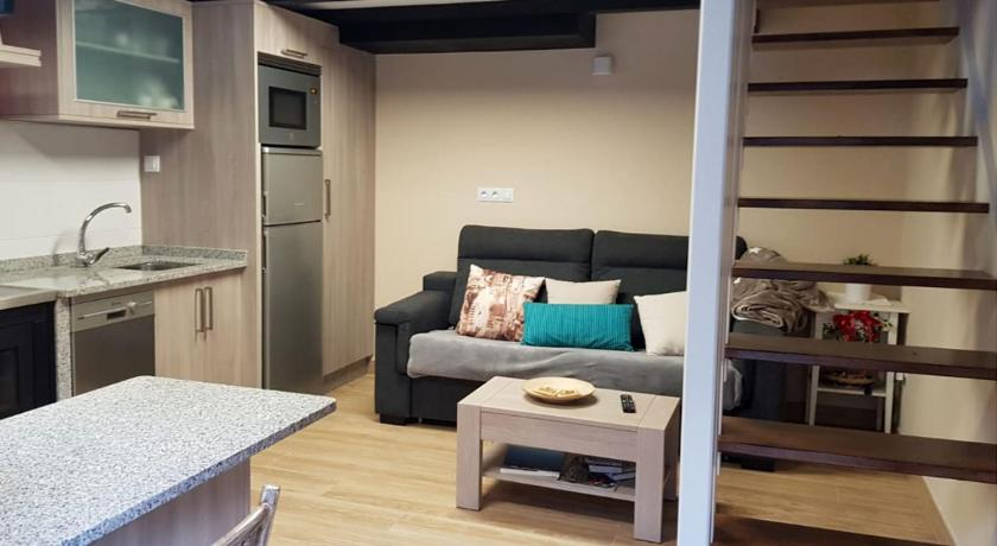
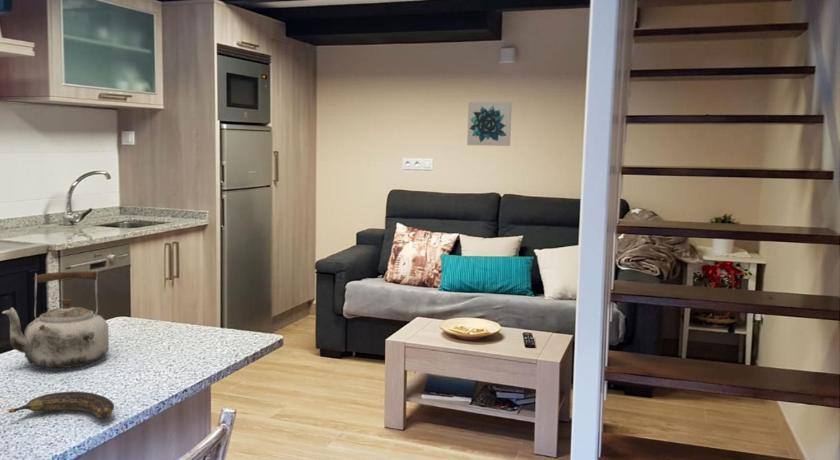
+ kettle (56, 317)
+ wall art (489, 123)
+ banana (69, 405)
